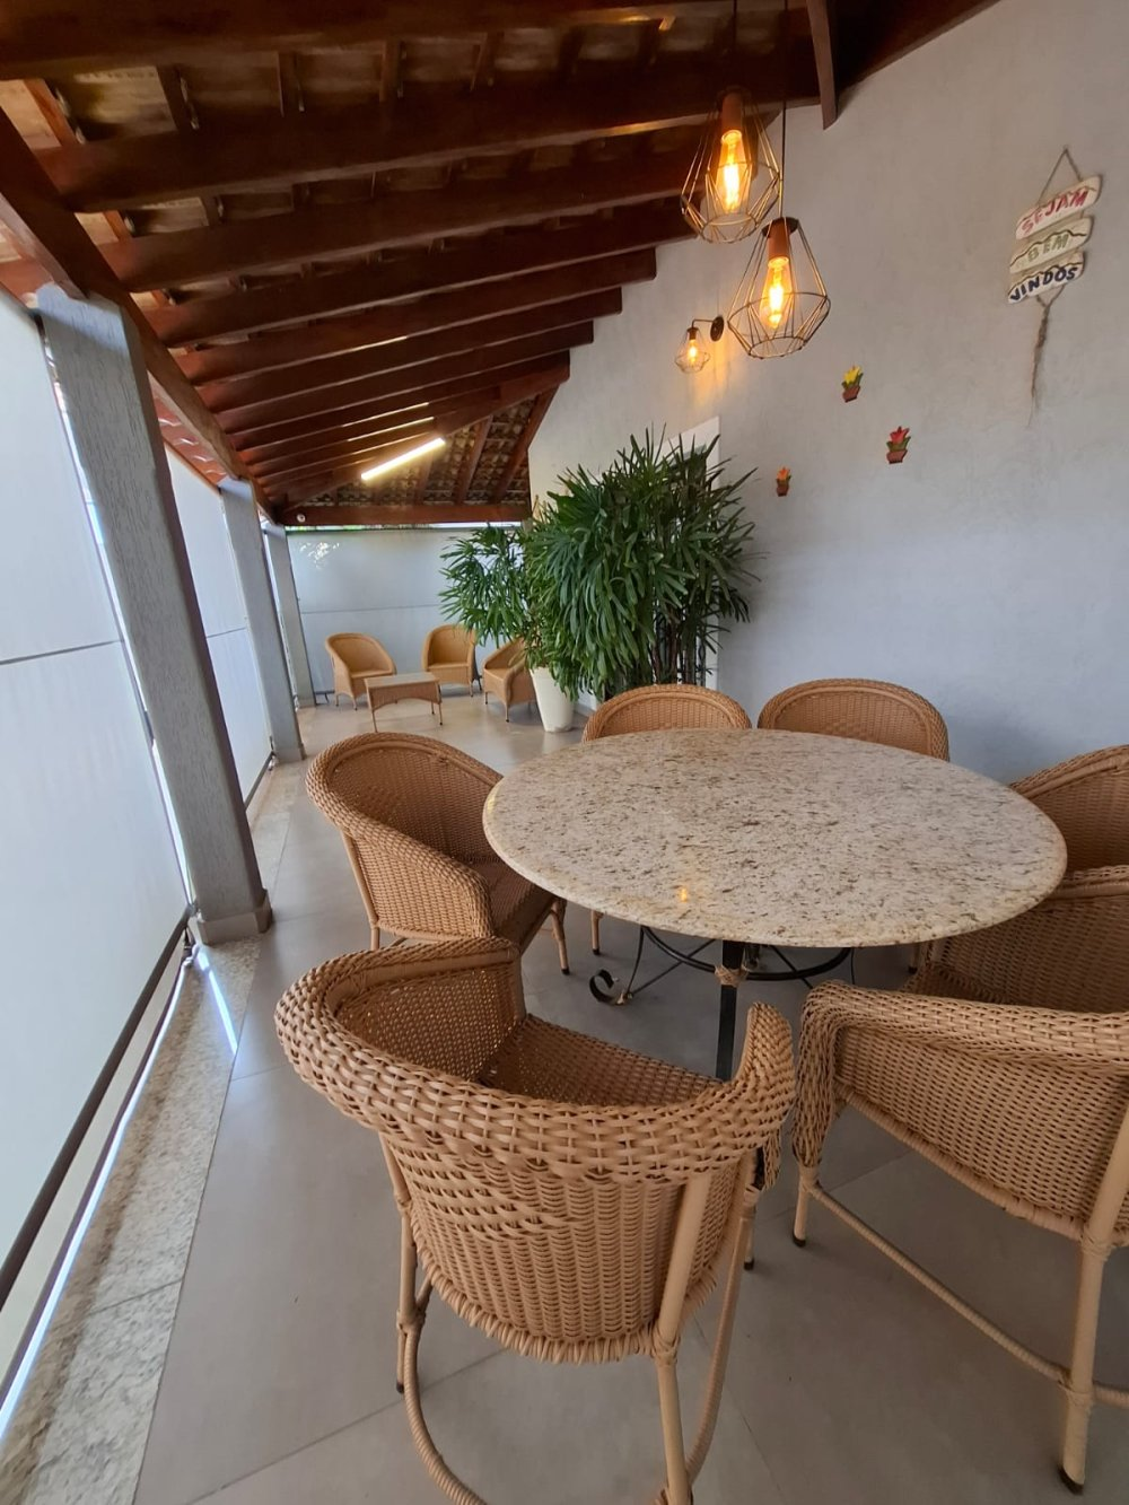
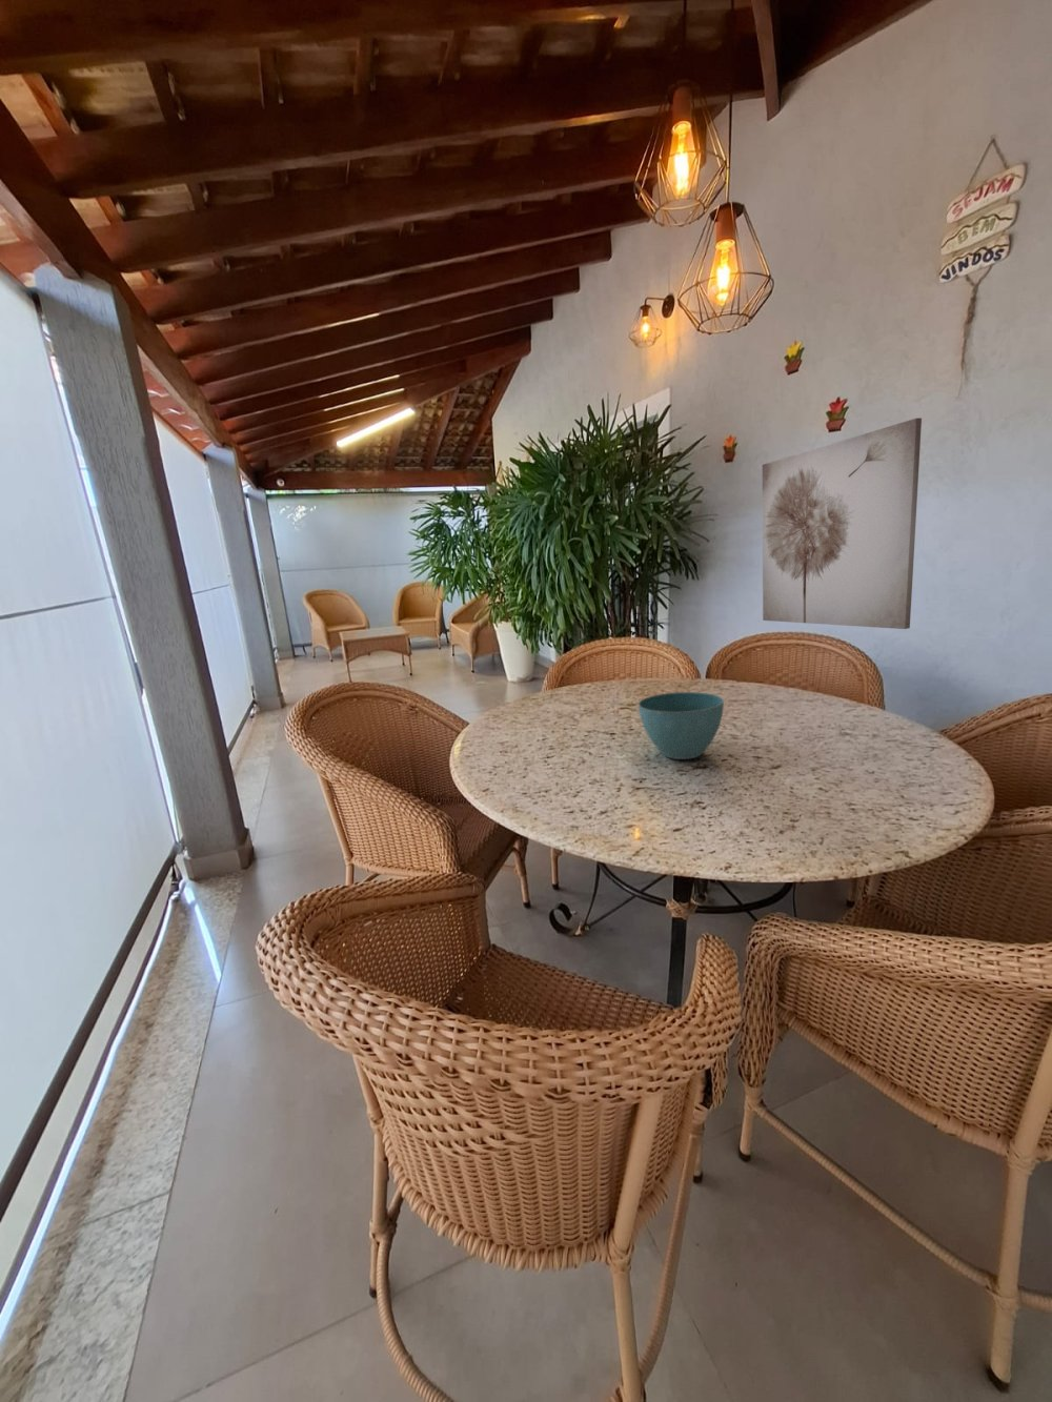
+ plant pot (681, 727)
+ wall art (828, 537)
